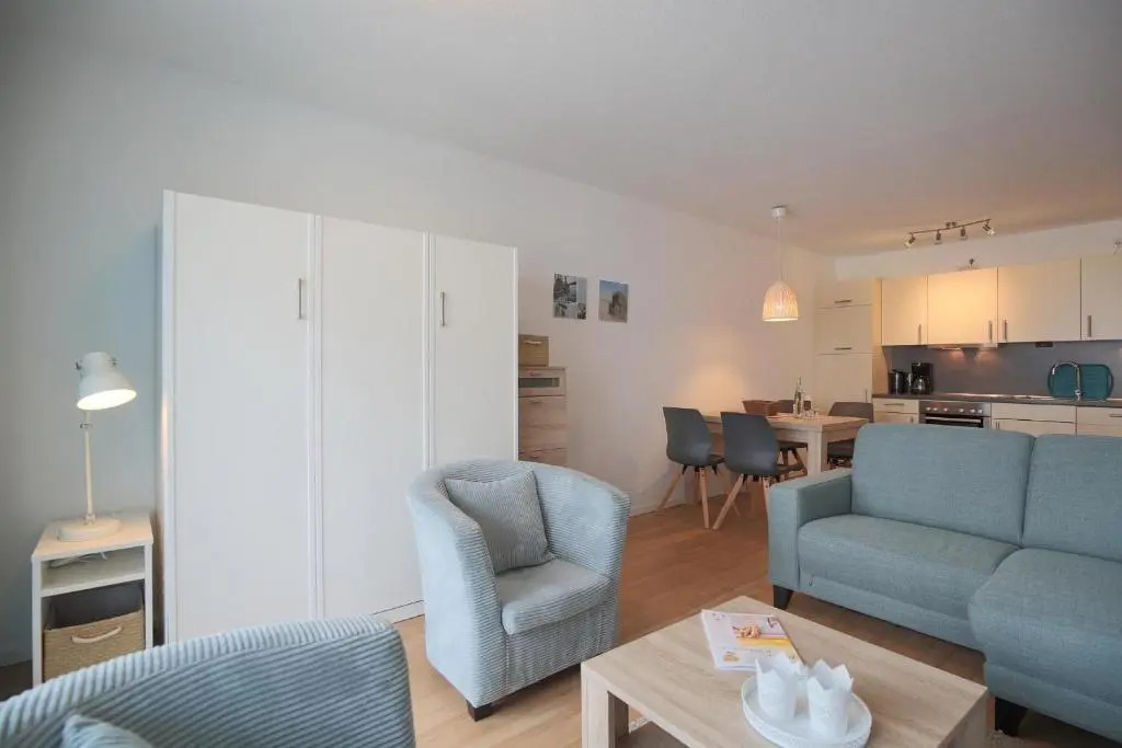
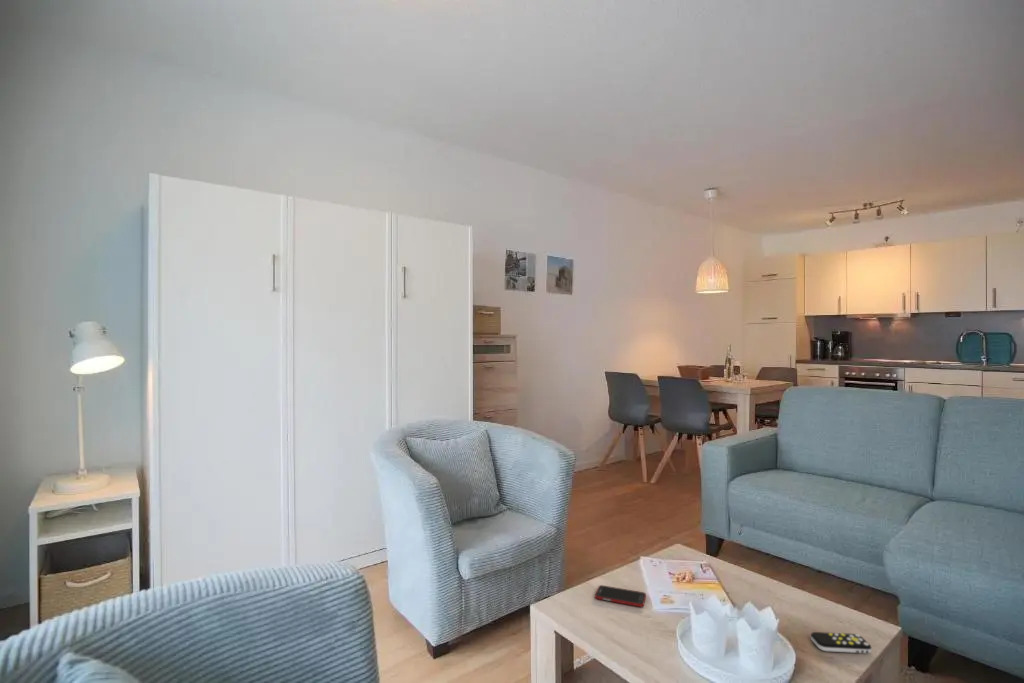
+ remote control (840, 642)
+ cell phone (620, 595)
